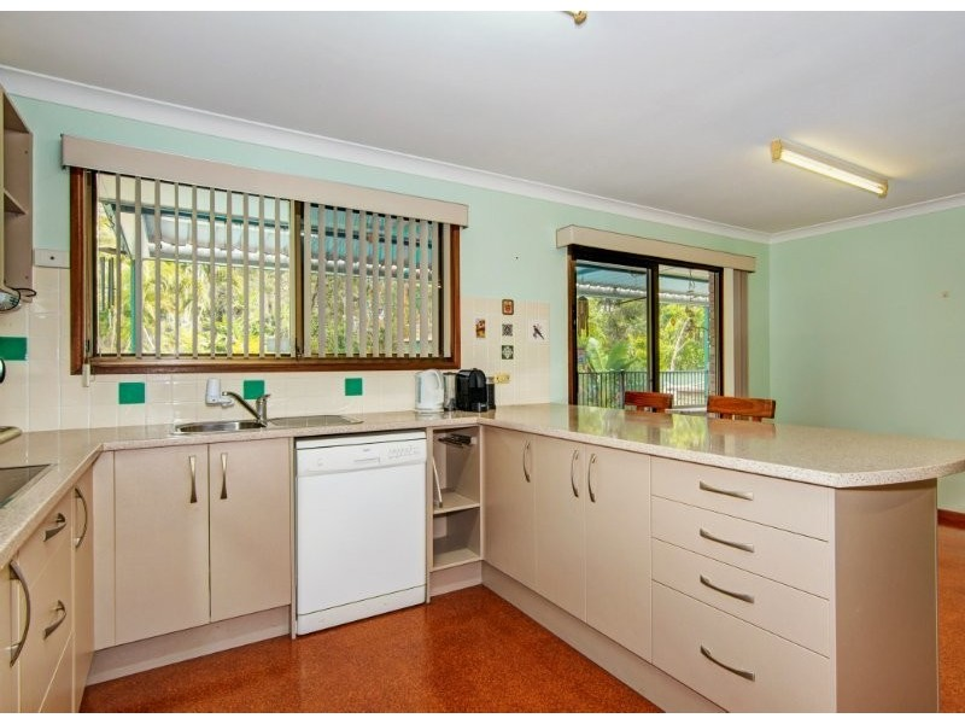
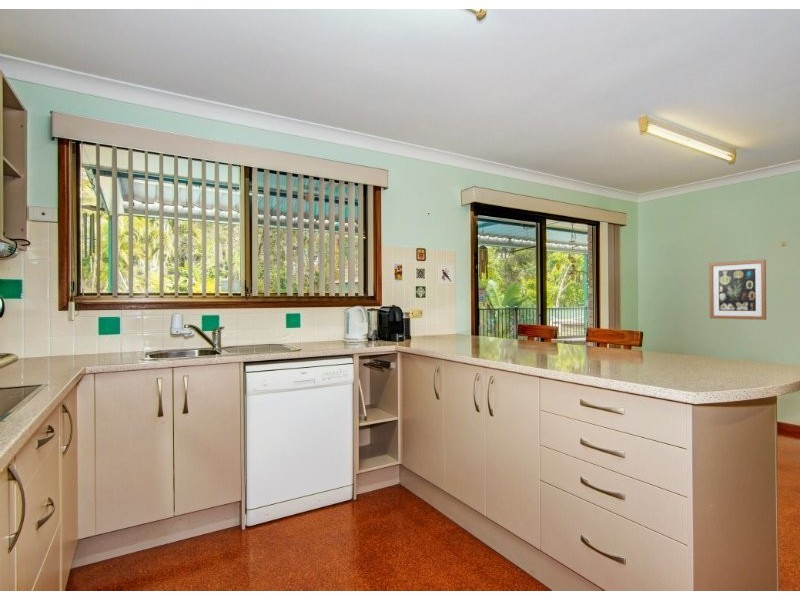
+ wall art (736, 290)
